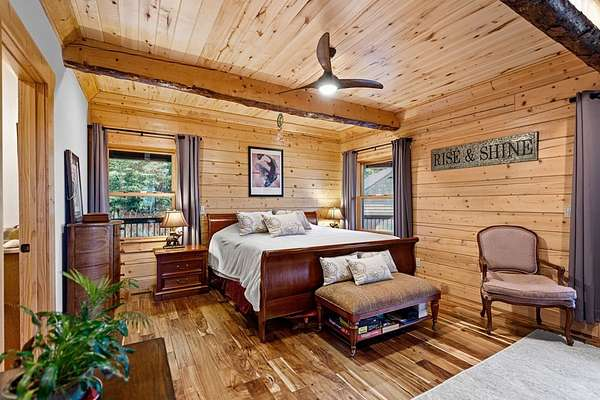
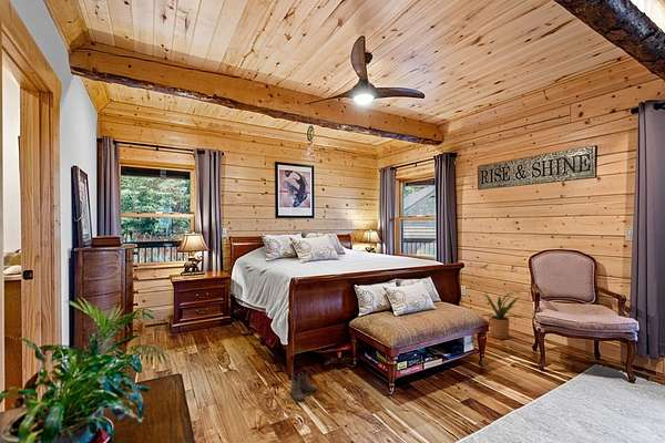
+ house plant (500, 312)
+ boots (301, 385)
